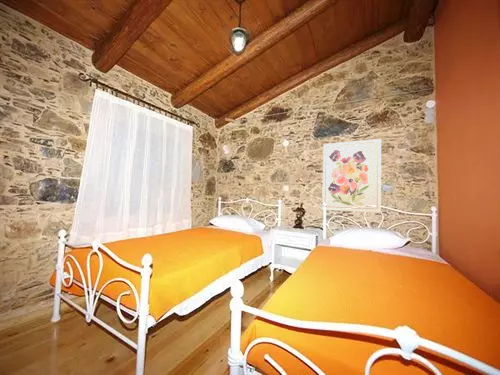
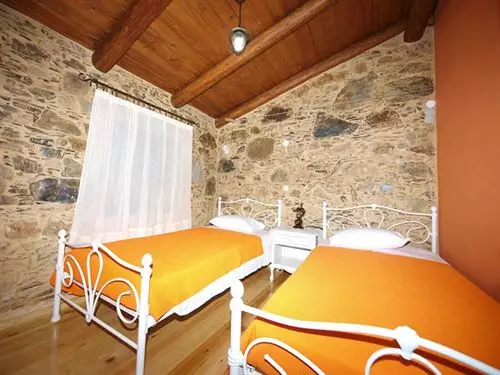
- wall art (350, 176)
